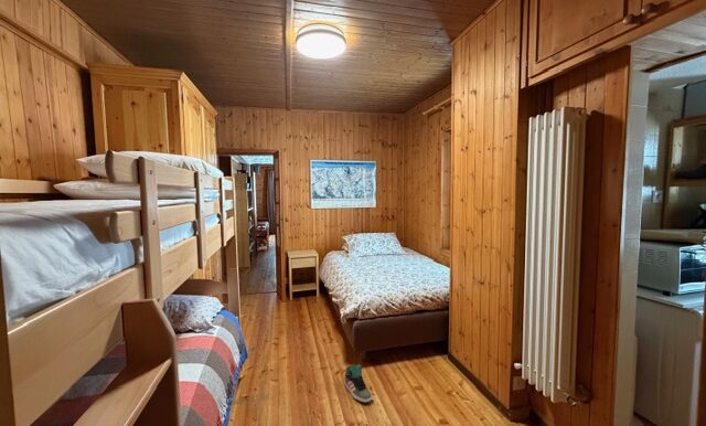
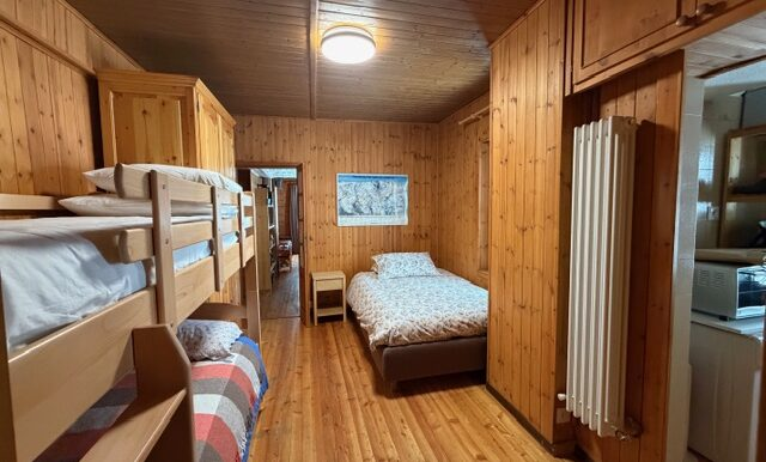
- sneaker (357, 379)
